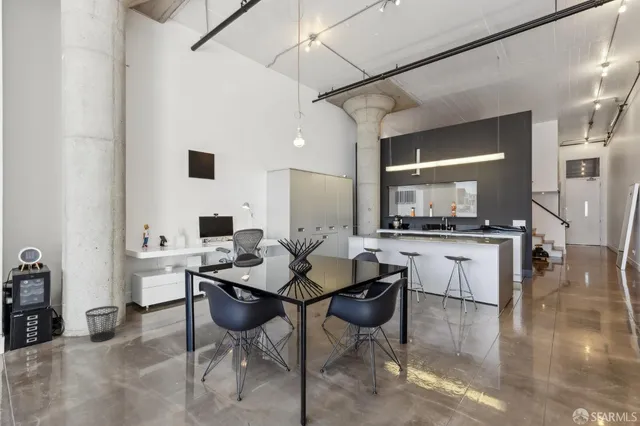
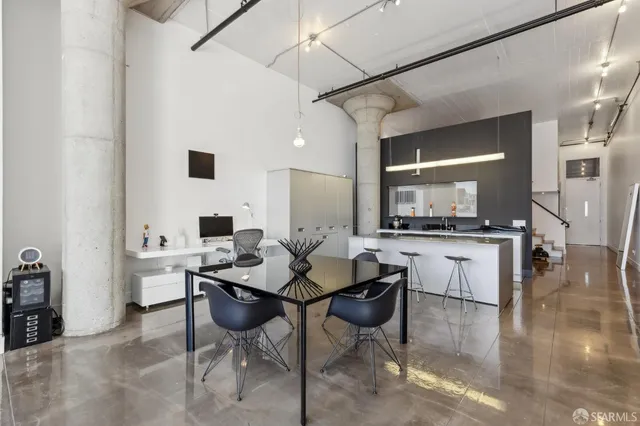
- wastebasket (102, 324)
